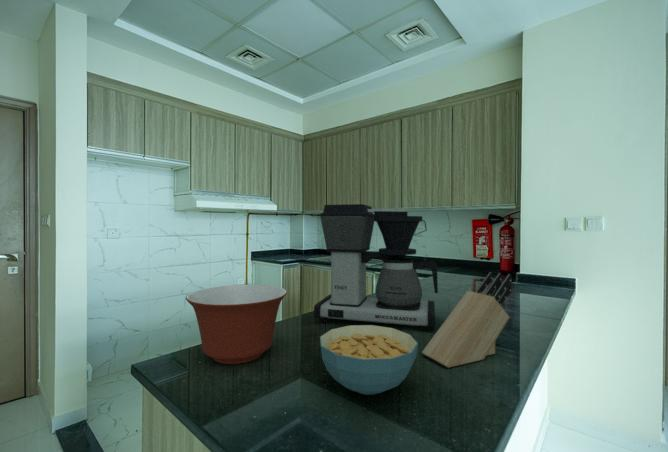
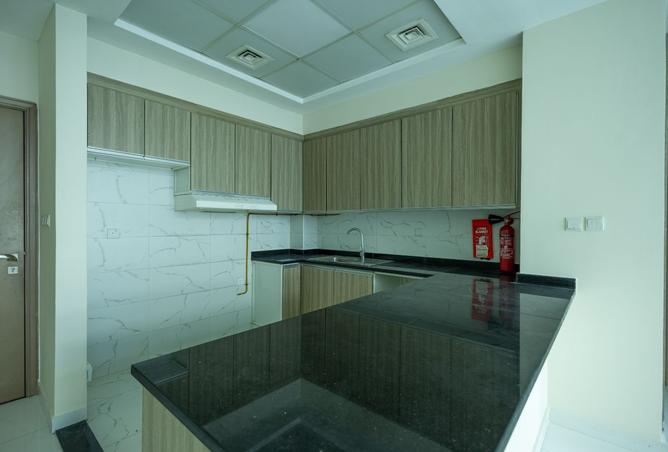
- knife block (471, 314)
- cereal bowl (367, 363)
- coffee maker (380, 259)
- mixing bowl (238, 323)
